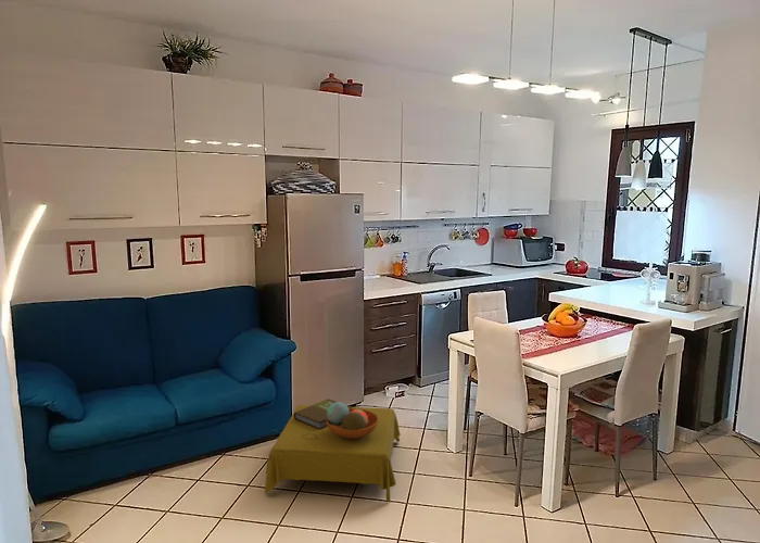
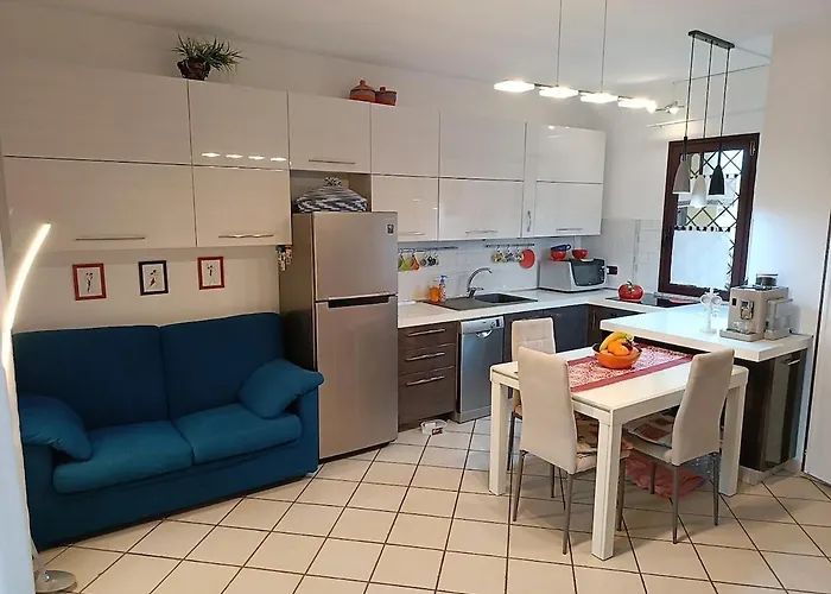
- side table (338, 431)
